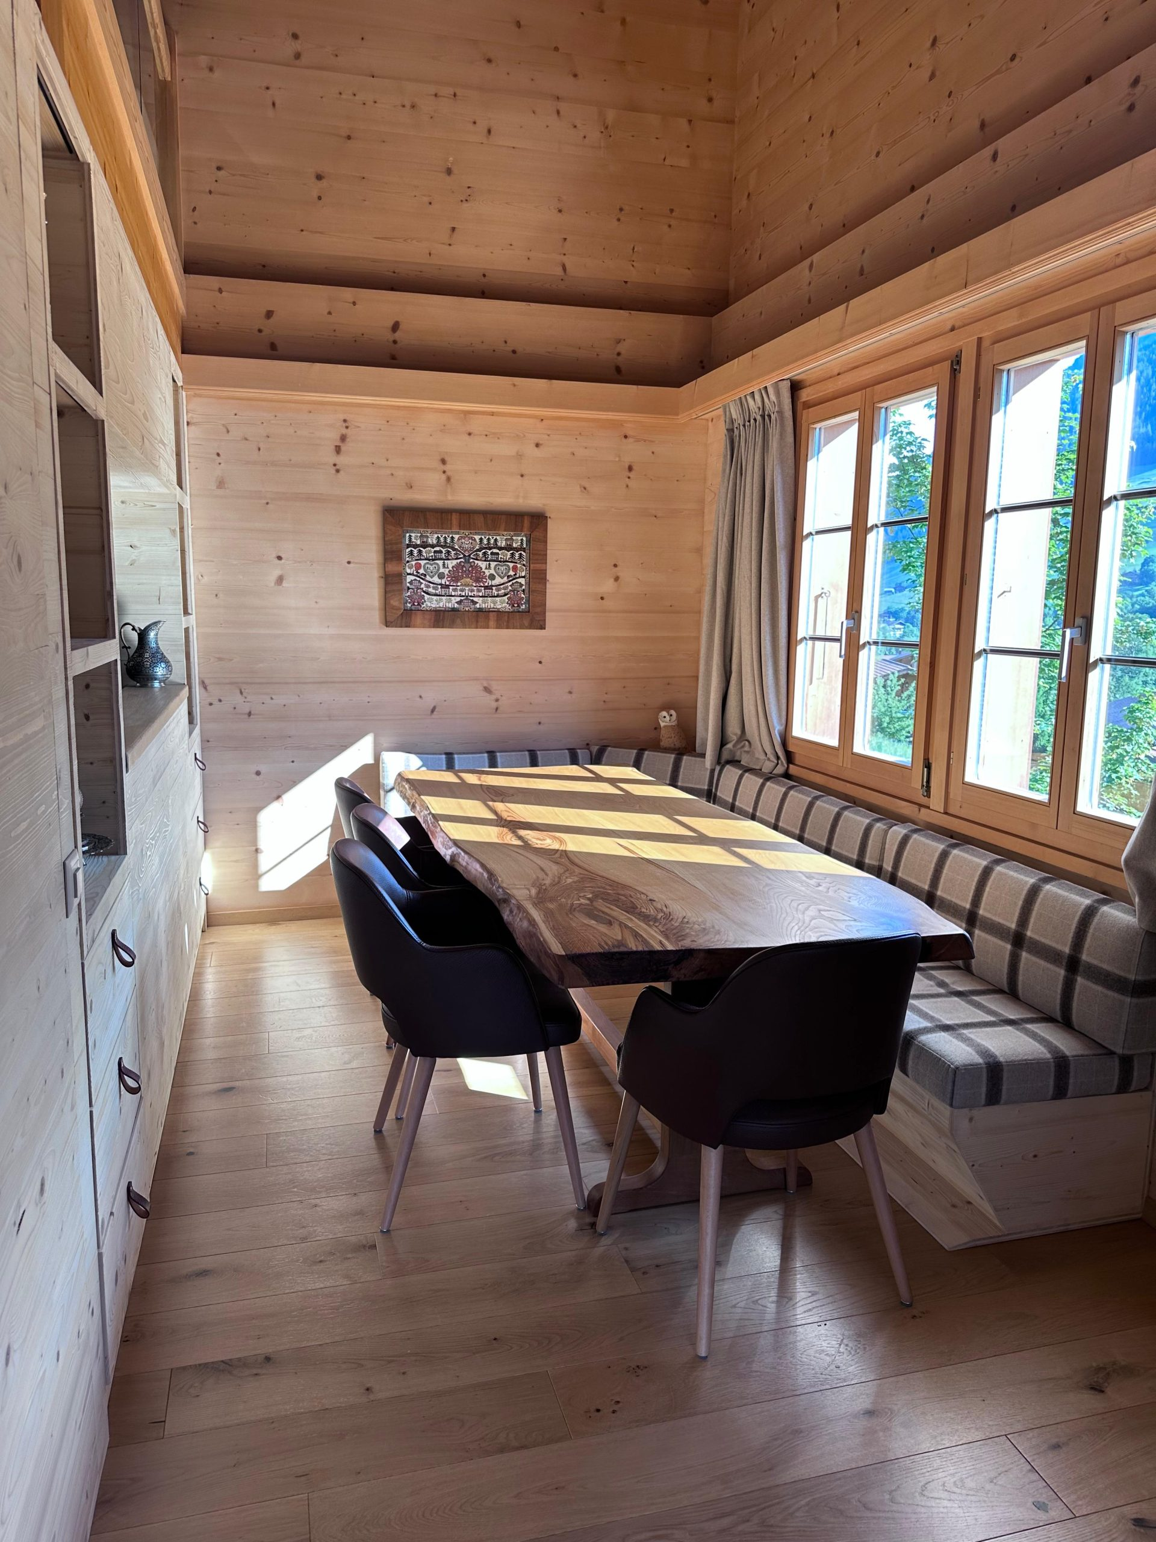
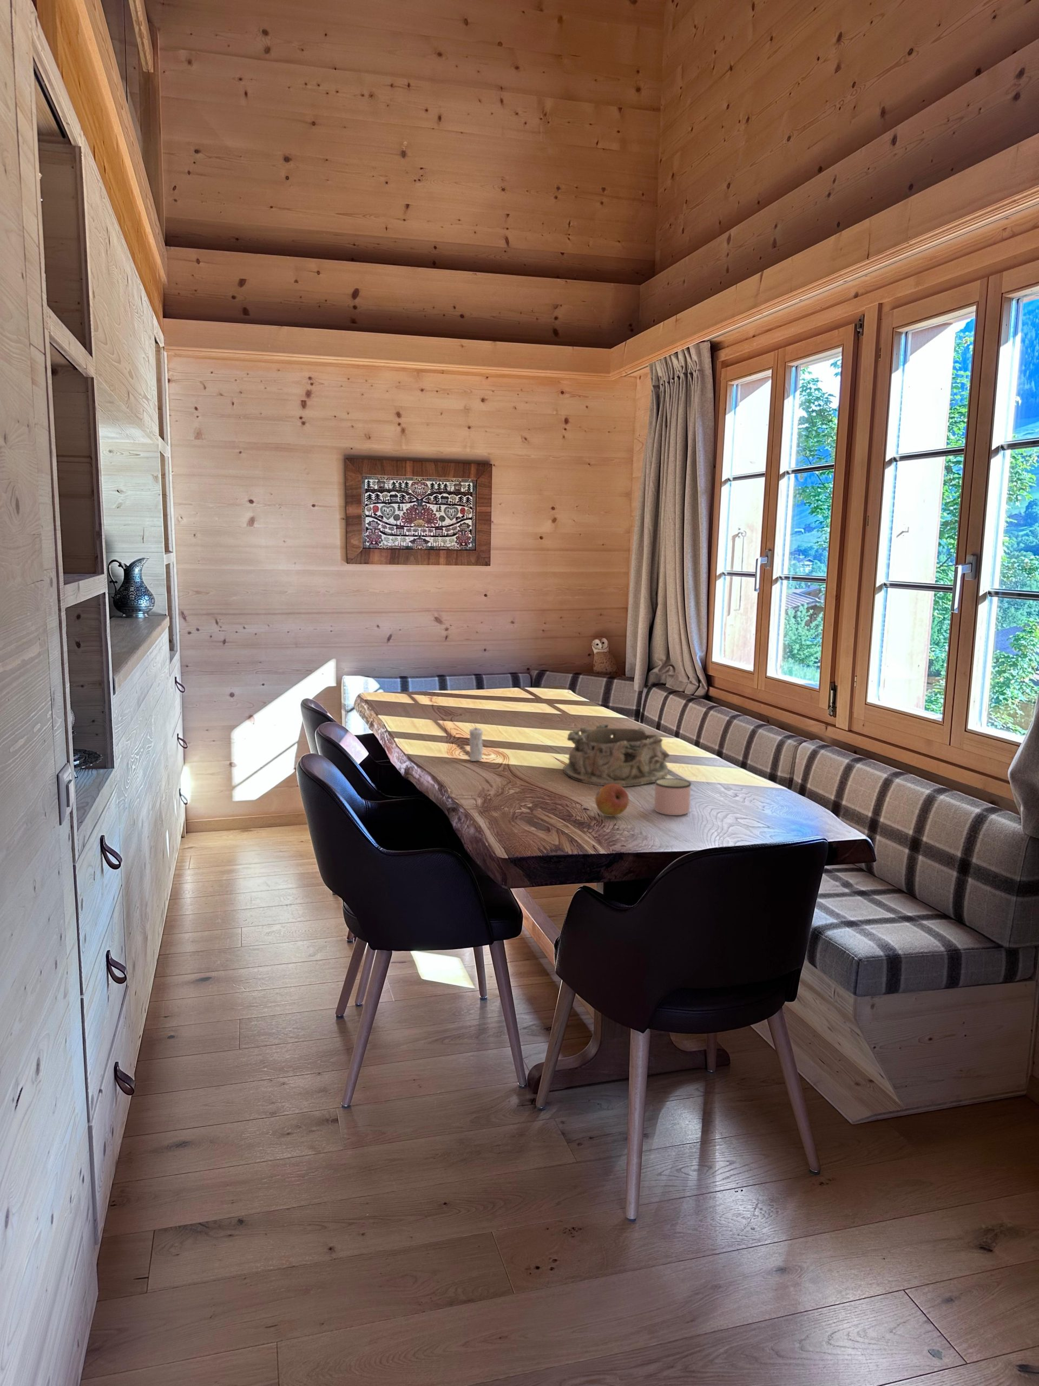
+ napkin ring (617, 751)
+ mug (669, 794)
+ candle (476, 741)
+ fruit (611, 800)
